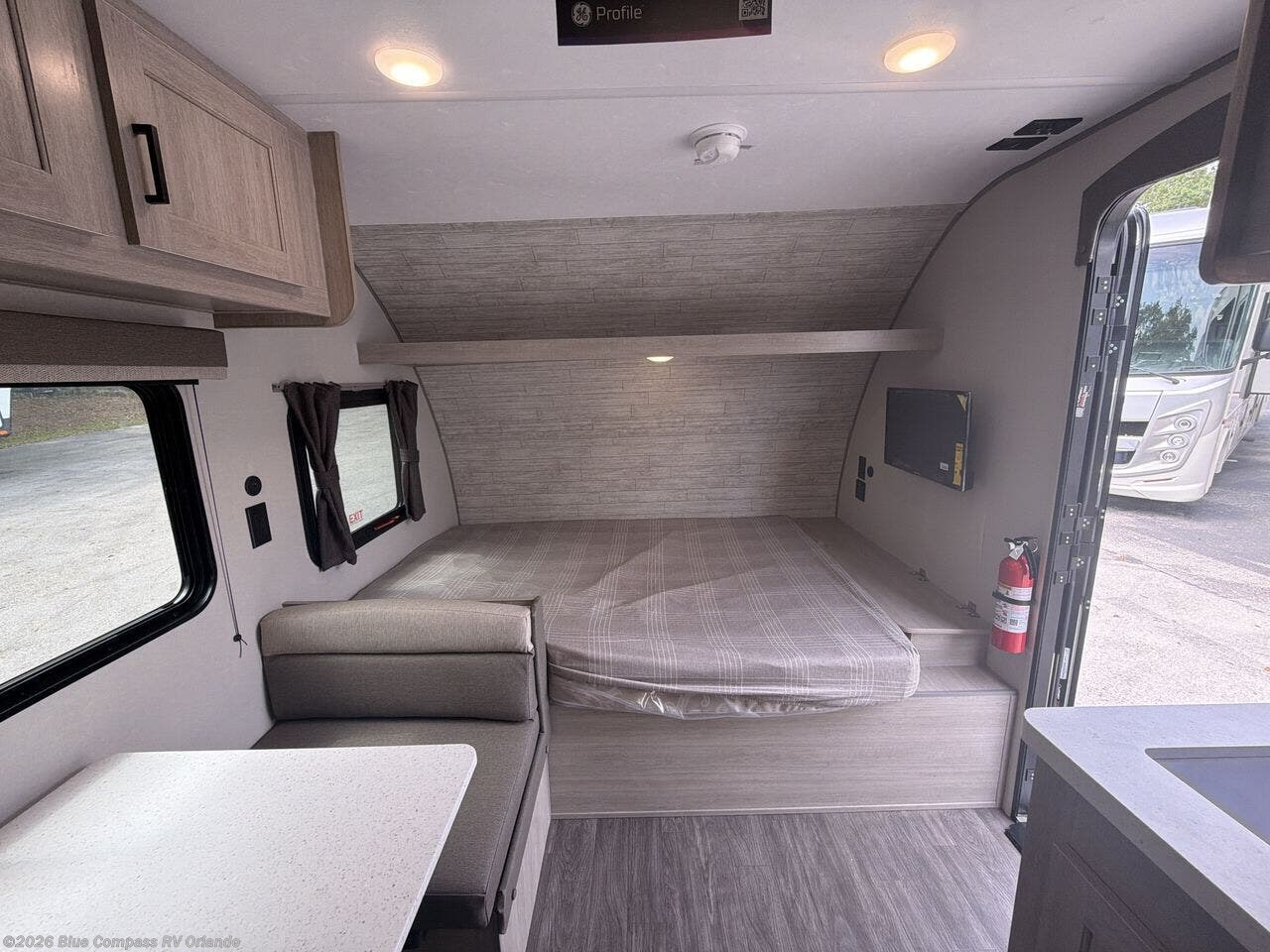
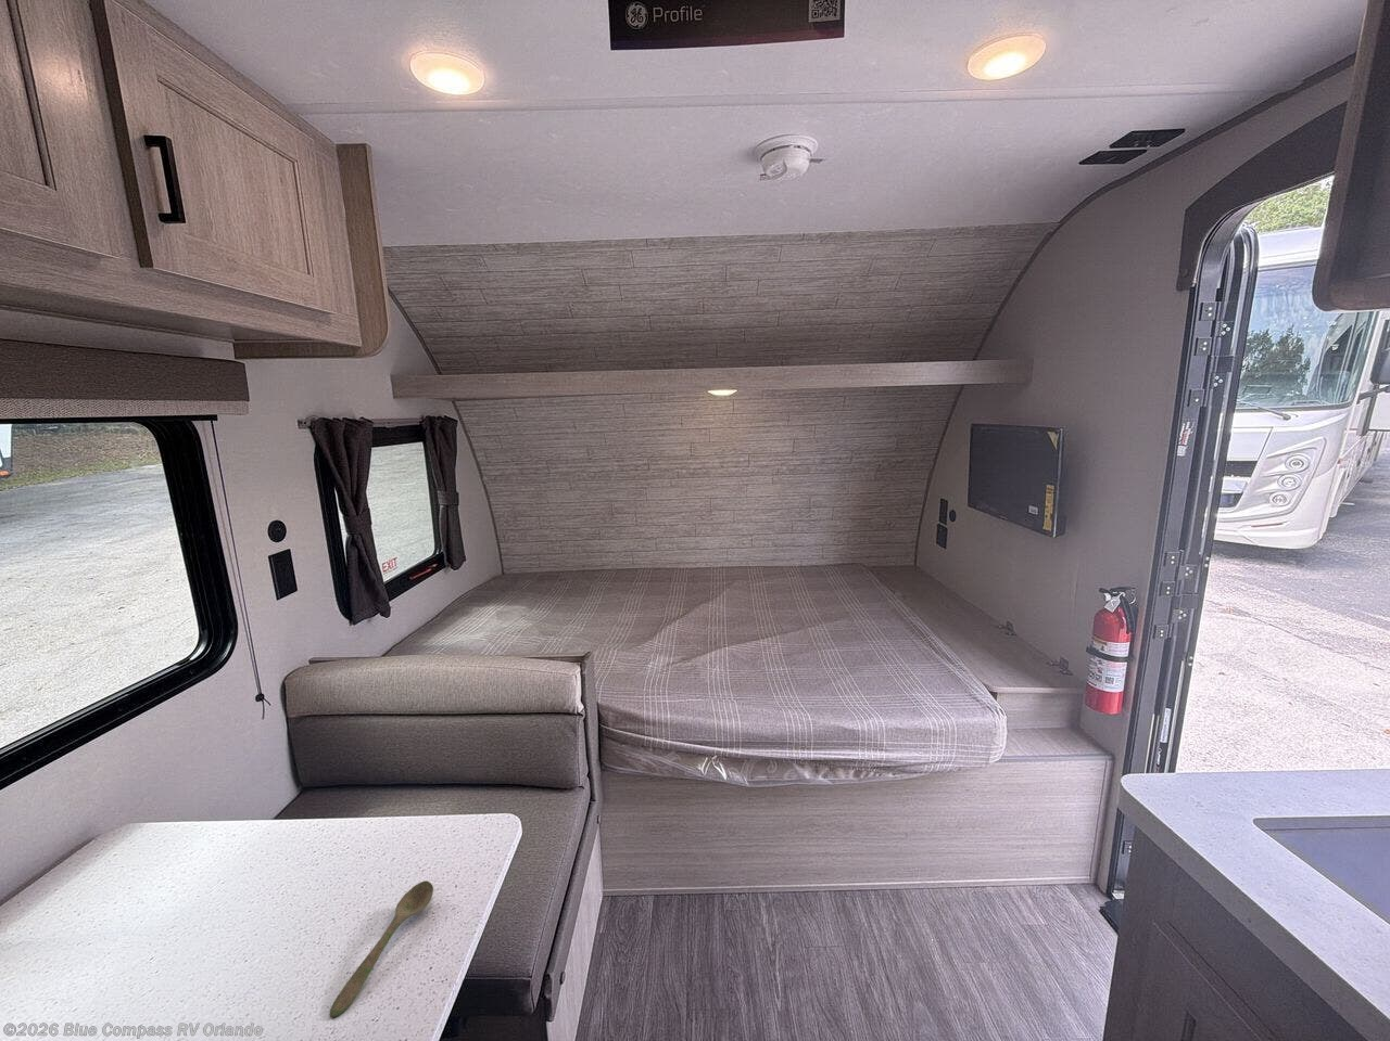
+ spoon (384, 941)
